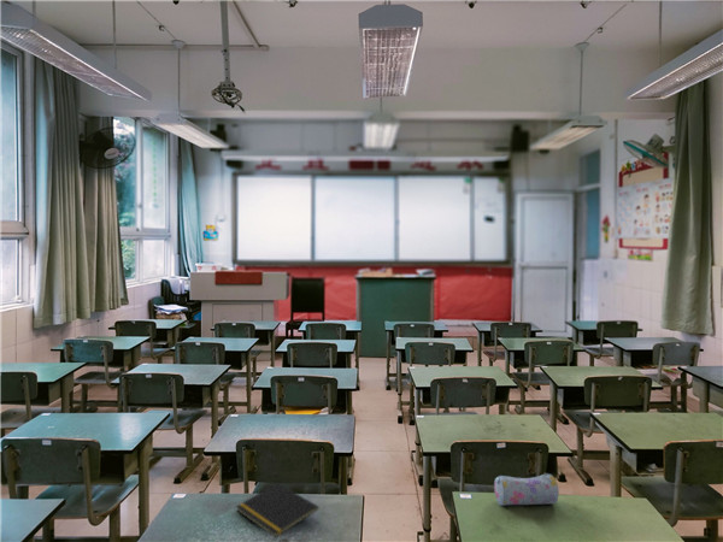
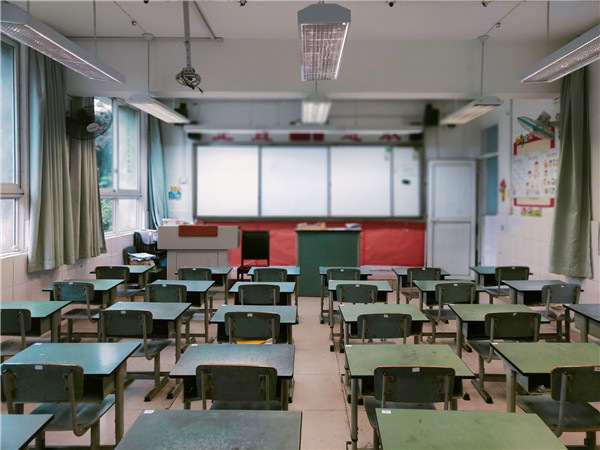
- notepad (276, 507)
- pencil case (525, 489)
